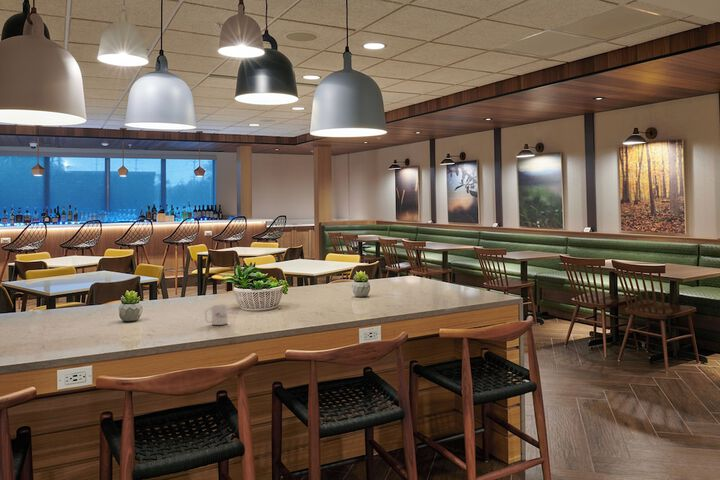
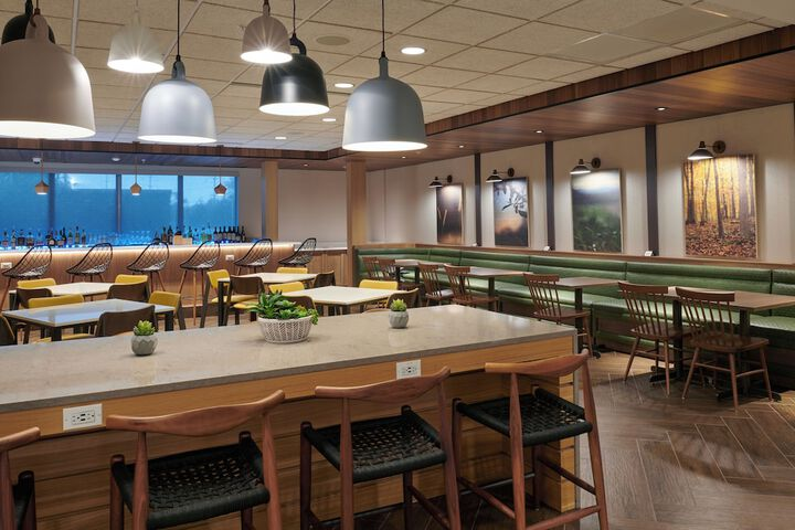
- mug (216, 314)
